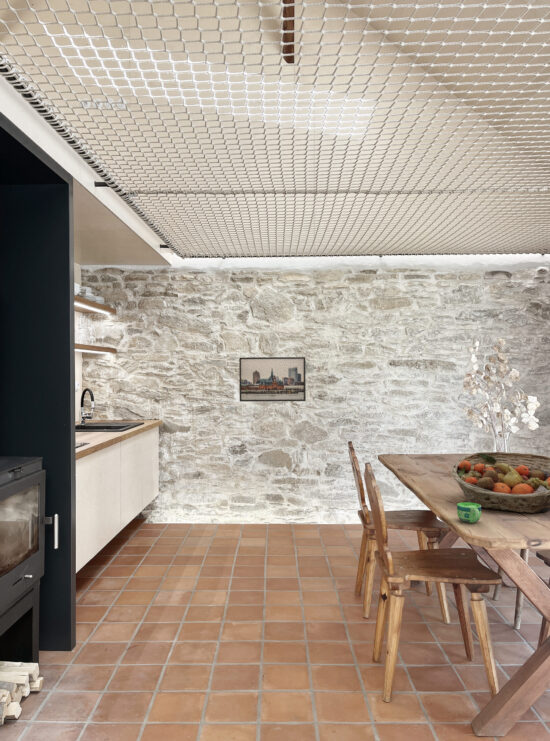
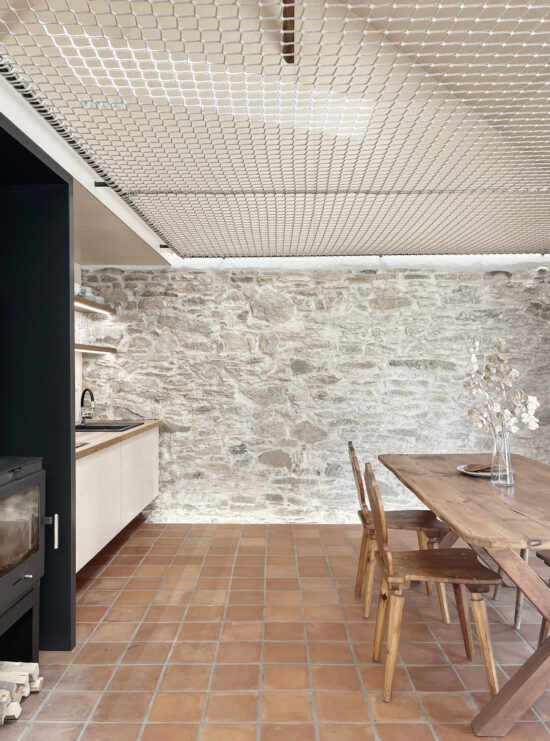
- fruit basket (509, 480)
- cup (471, 513)
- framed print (272, 379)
